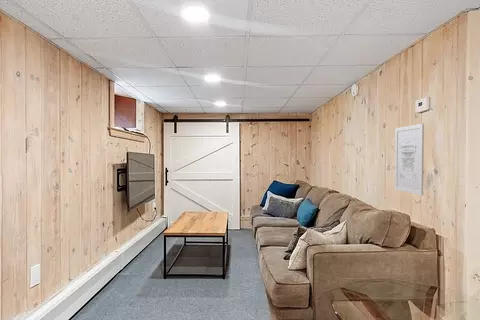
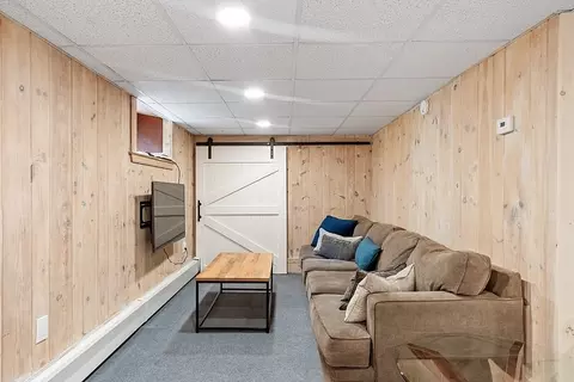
- wall art (408, 159)
